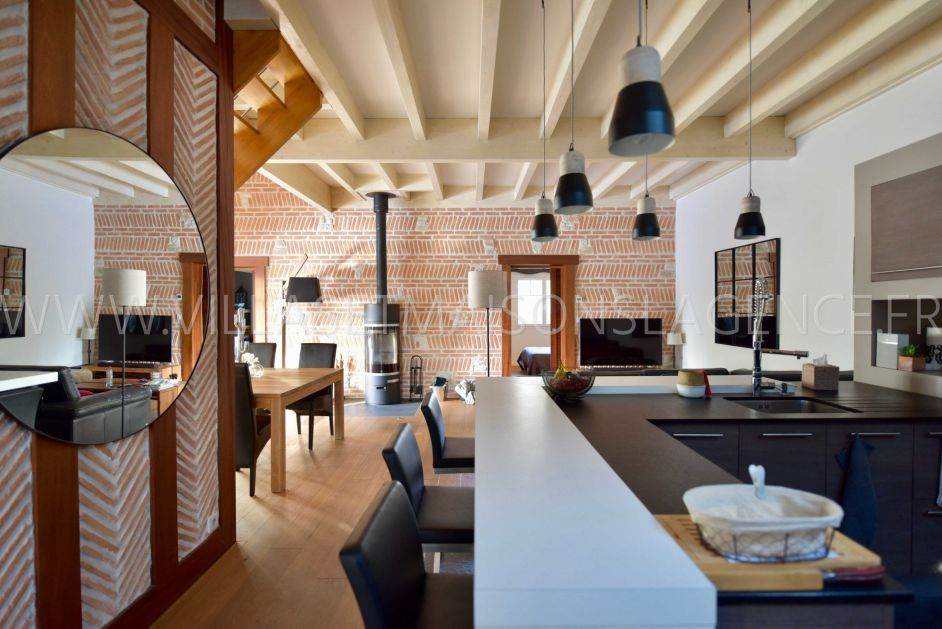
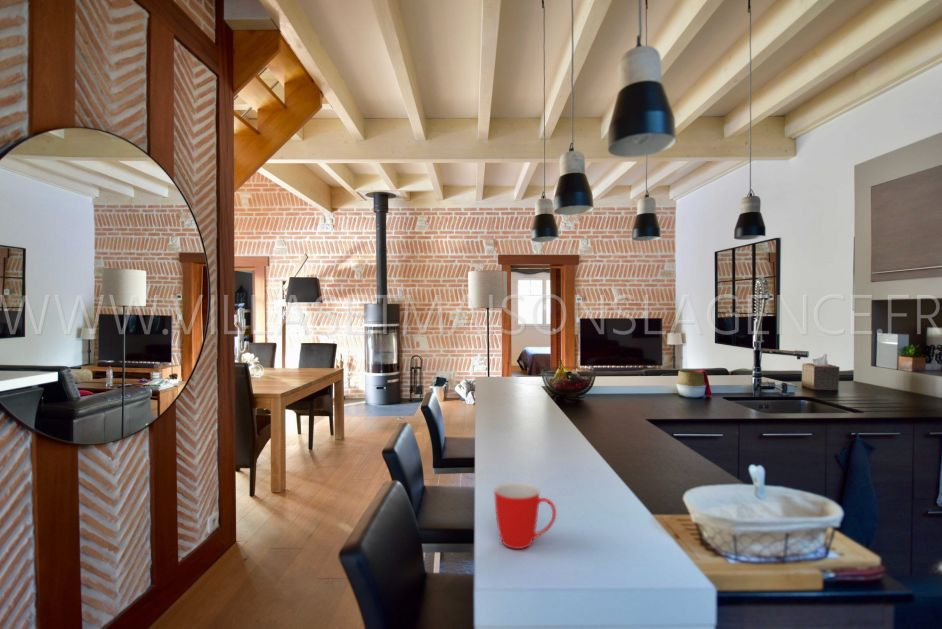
+ mug (525, 518)
